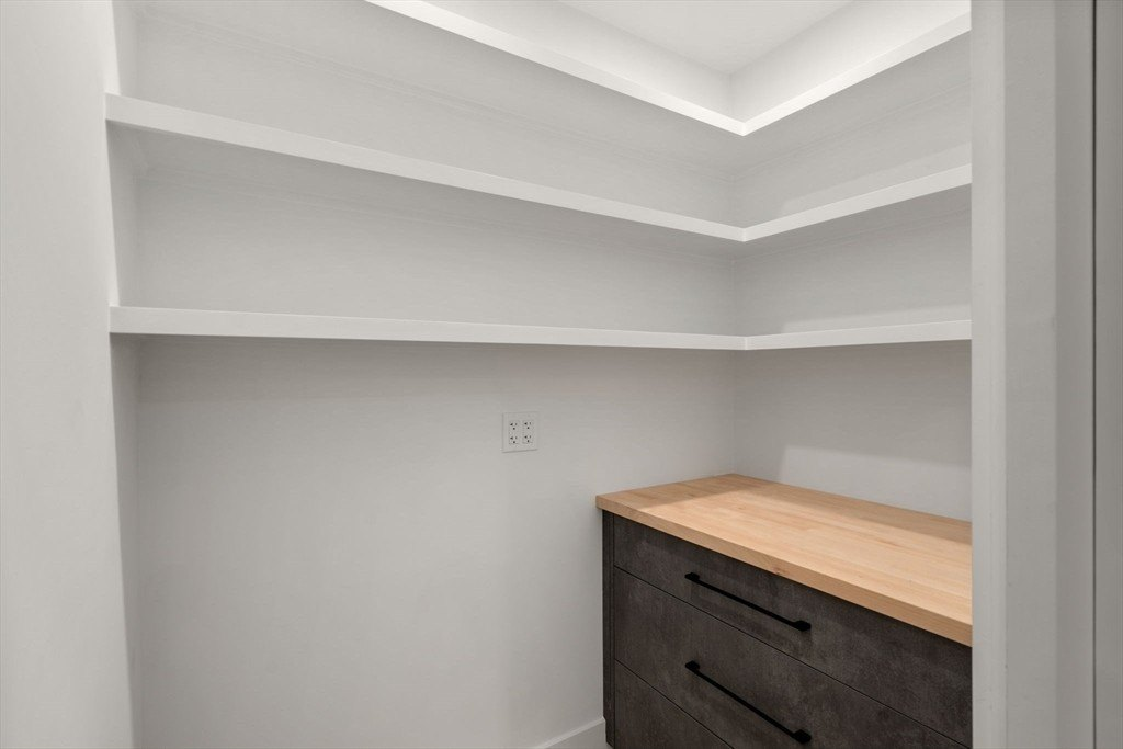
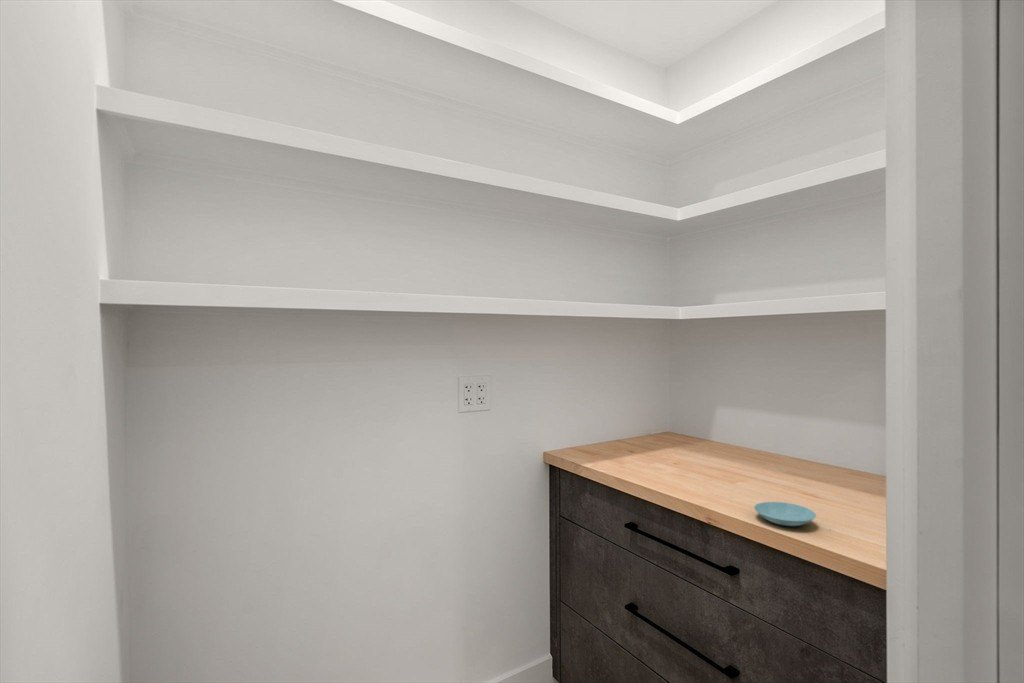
+ saucer (784, 515)
